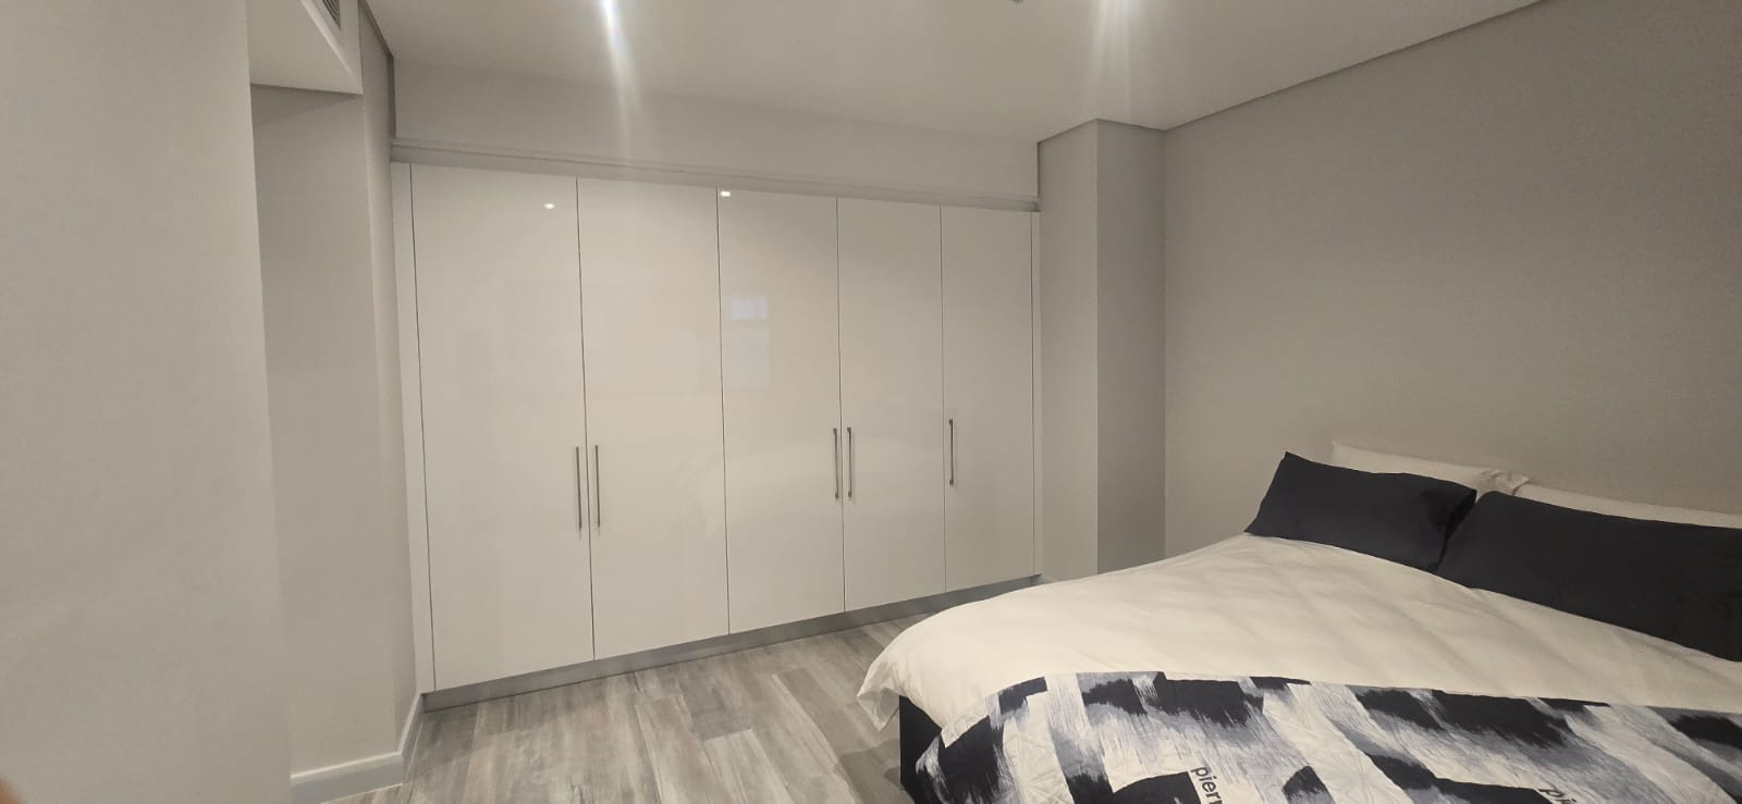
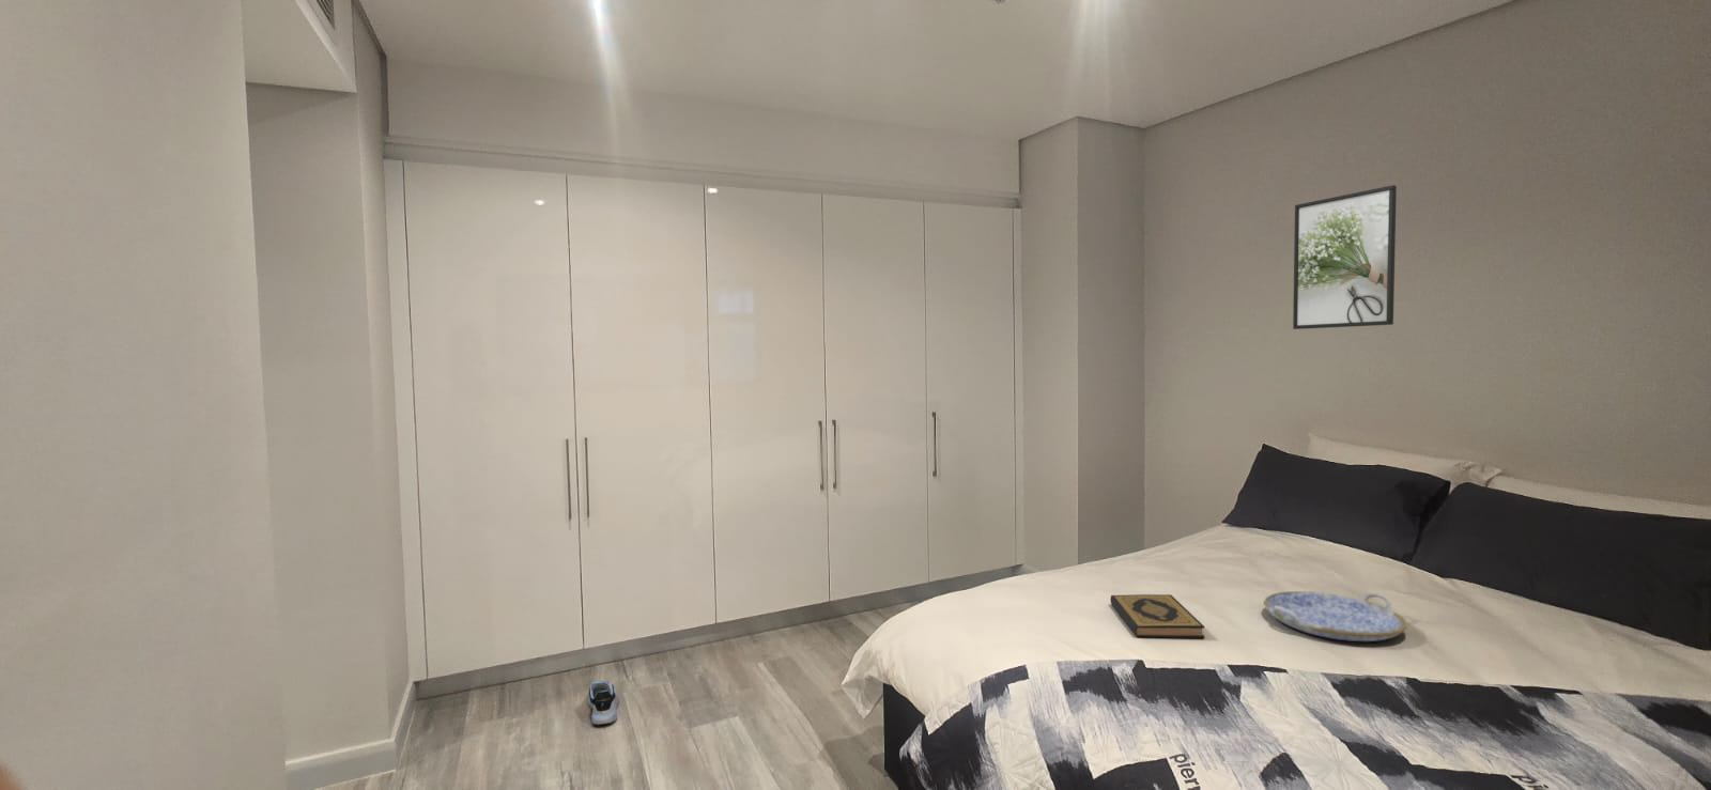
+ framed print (1341, 261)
+ serving tray (1331, 612)
+ hardback book (1153, 614)
+ shoe (603, 692)
